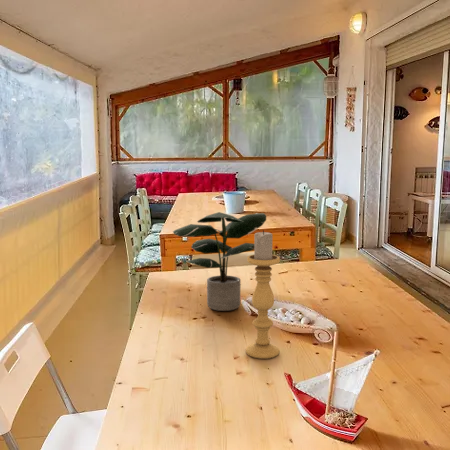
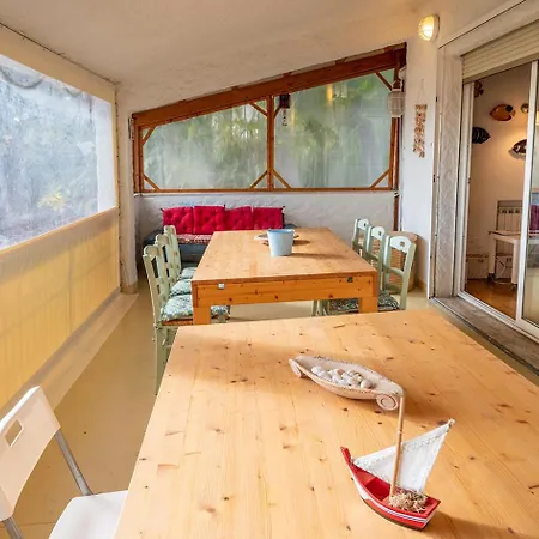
- candle holder (263, 292)
- potted plant (219, 258)
